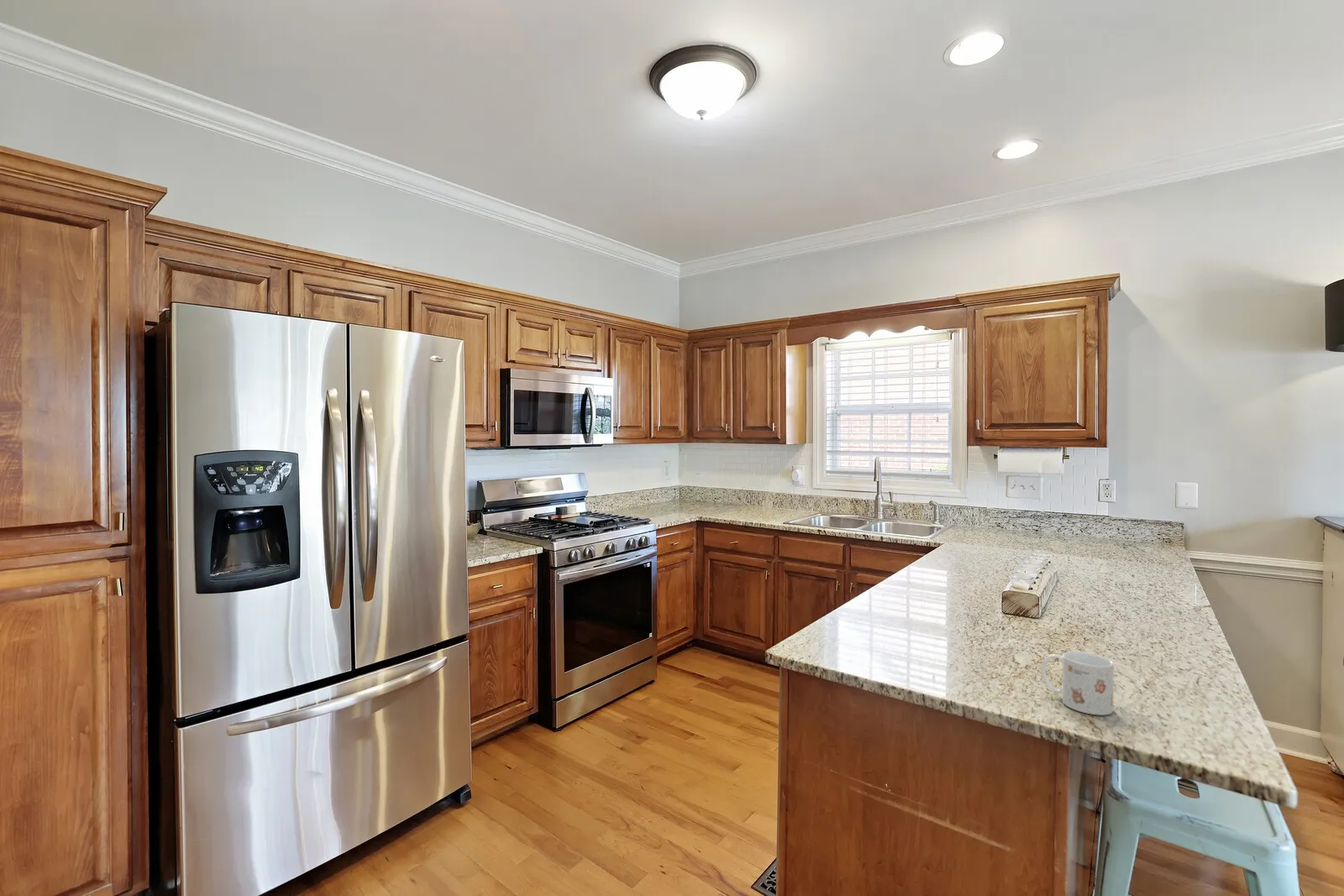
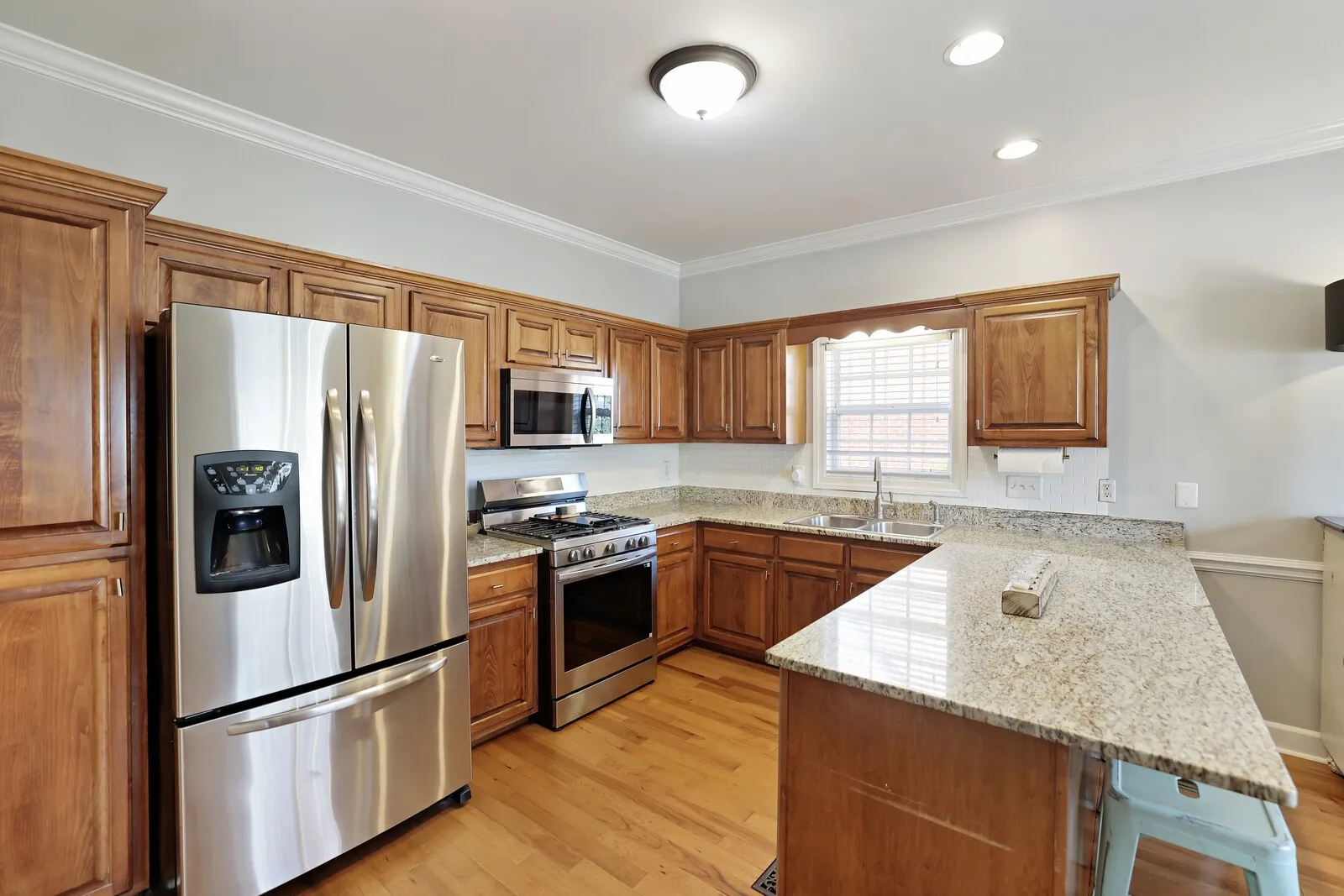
- mug (1075, 679)
